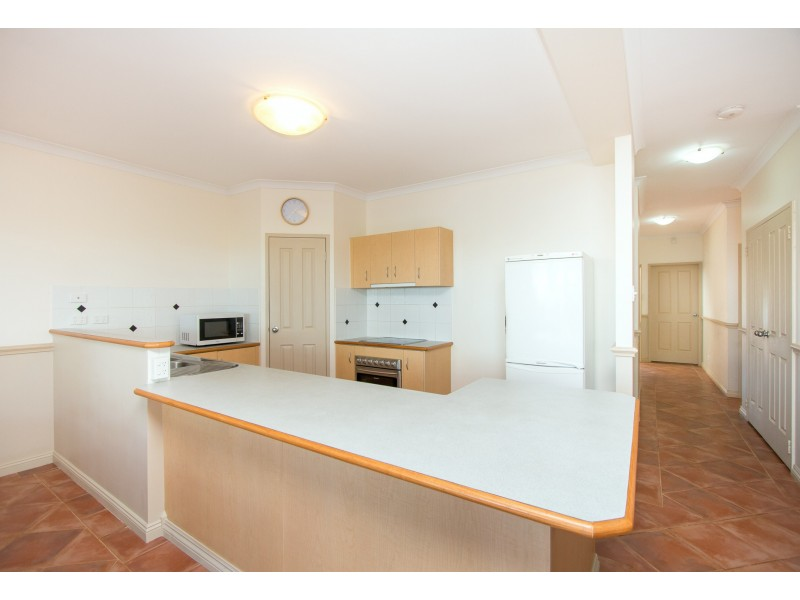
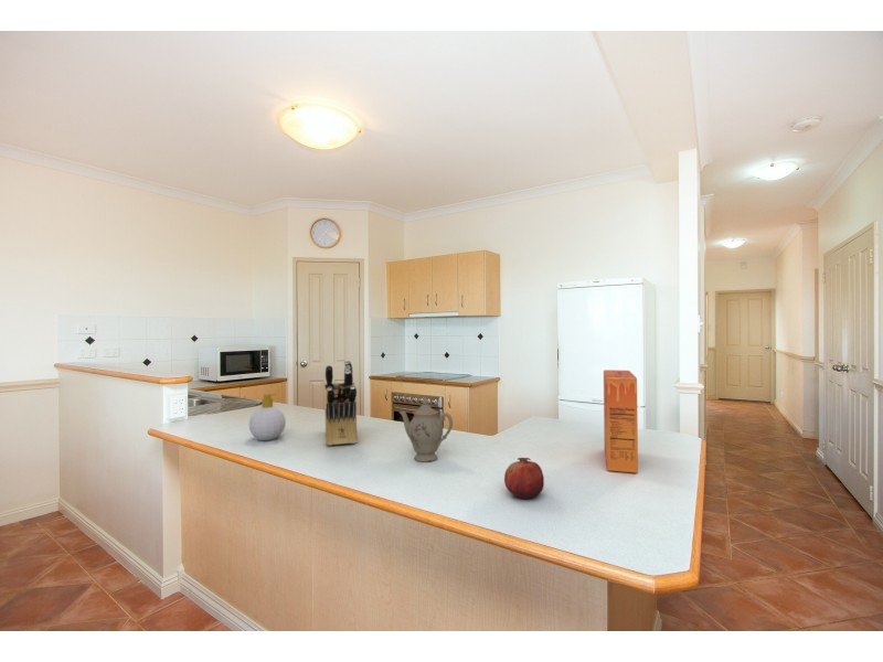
+ chinaware (425, 427)
+ soap bottle (267, 416)
+ cereal box (619, 416)
+ knife block (340, 398)
+ fruit (524, 477)
